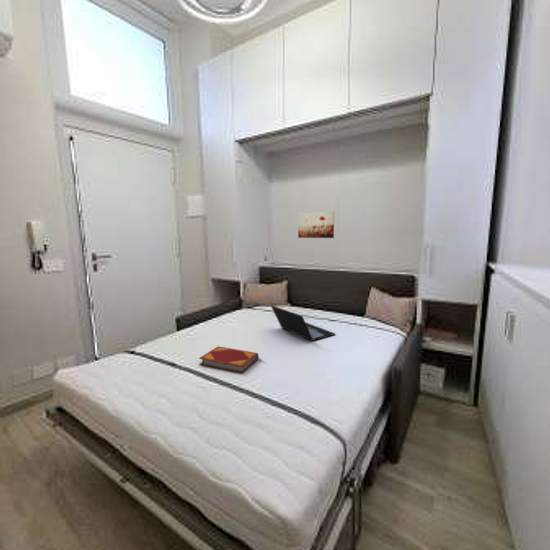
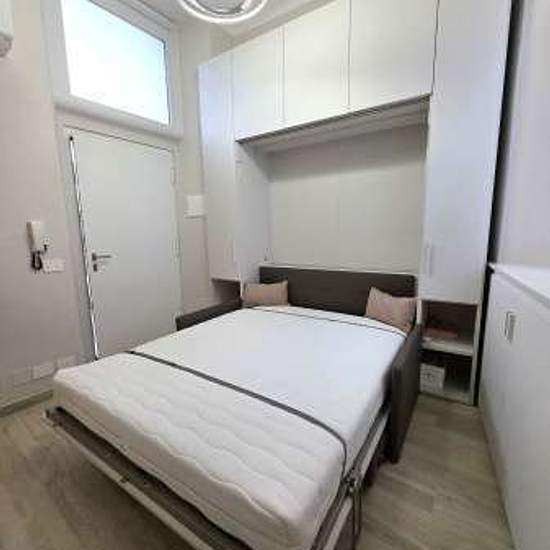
- hardback book (229, 358)
- wall art (315, 225)
- laptop (302, 319)
